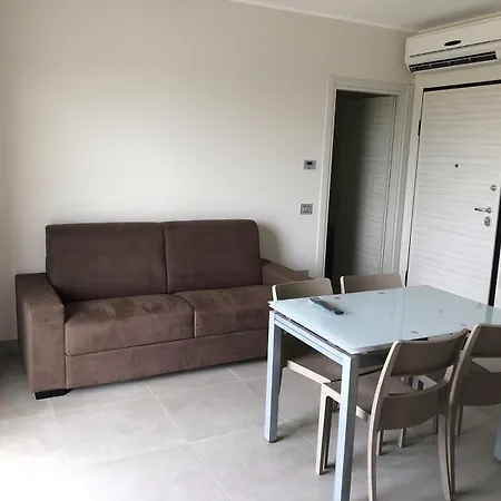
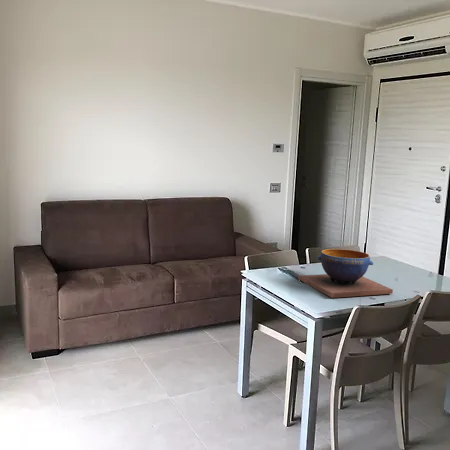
+ decorative bowl (344, 269)
